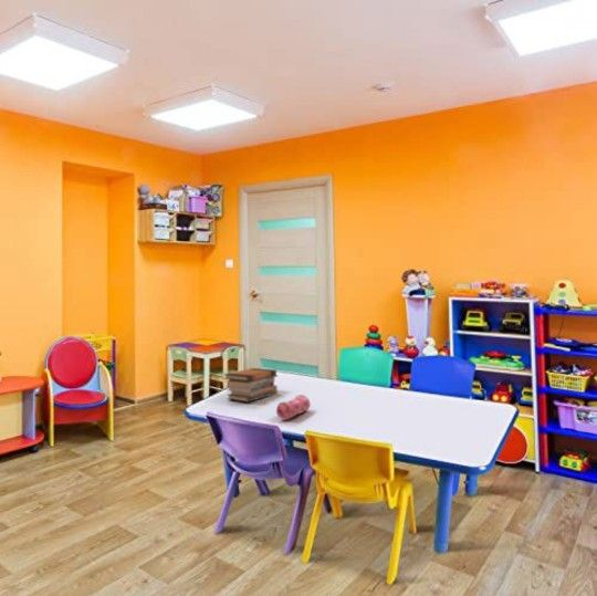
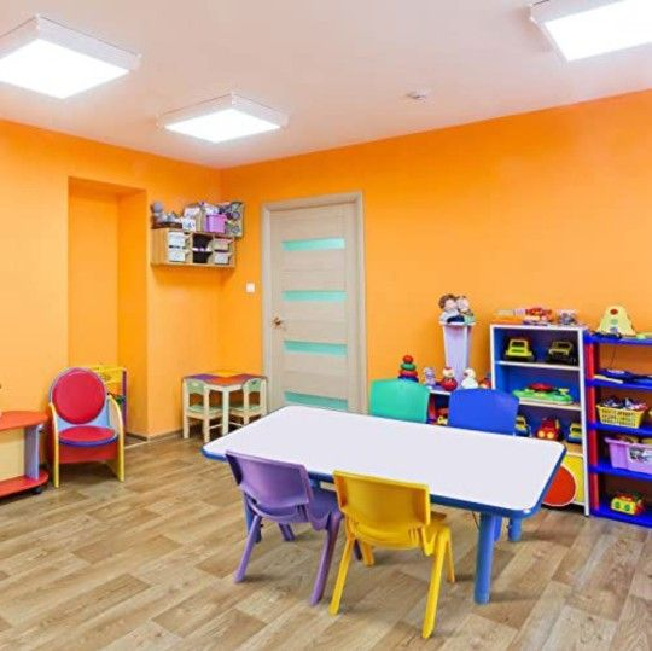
- pencil case (293, 406)
- book stack (251, 384)
